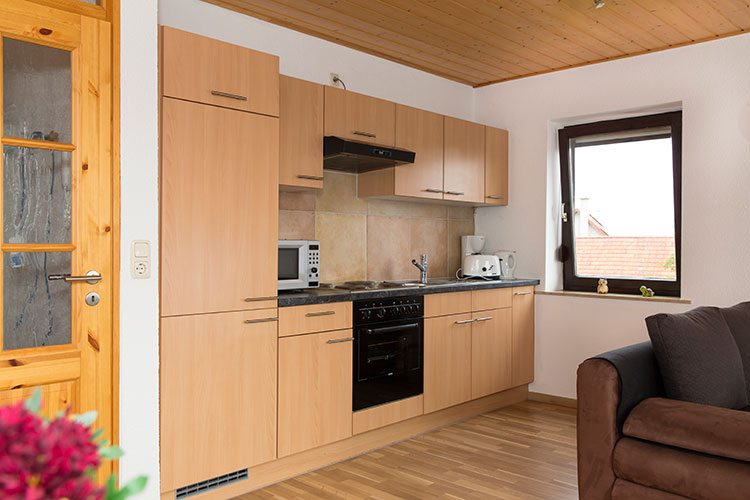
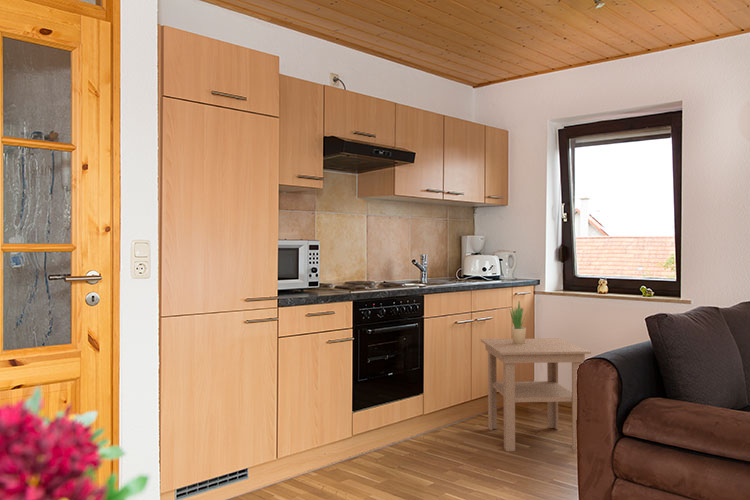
+ potted plant (517, 321)
+ side table (532, 391)
